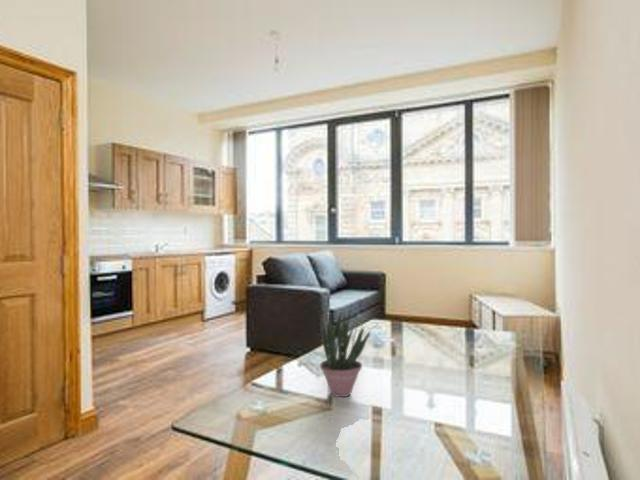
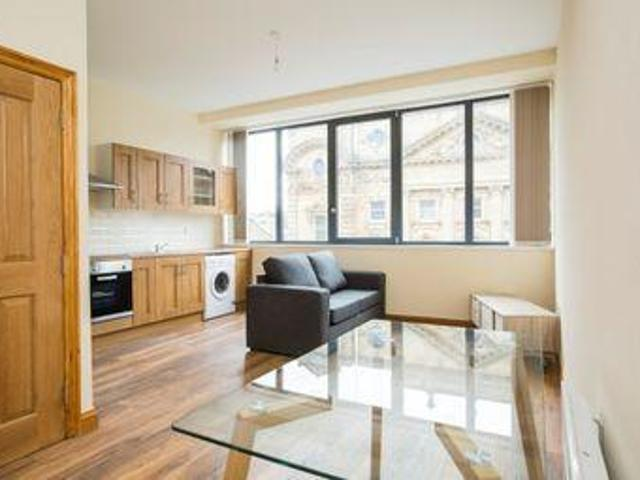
- potted plant (345, 351)
